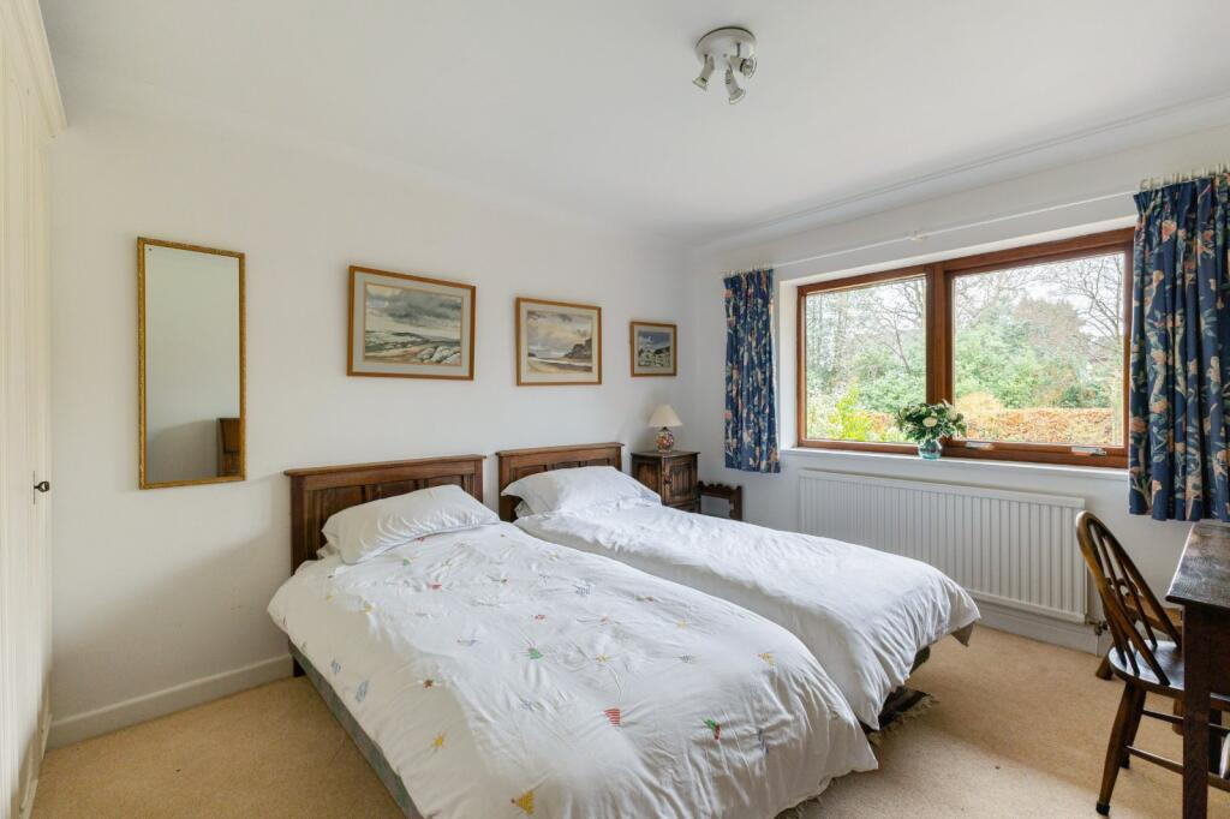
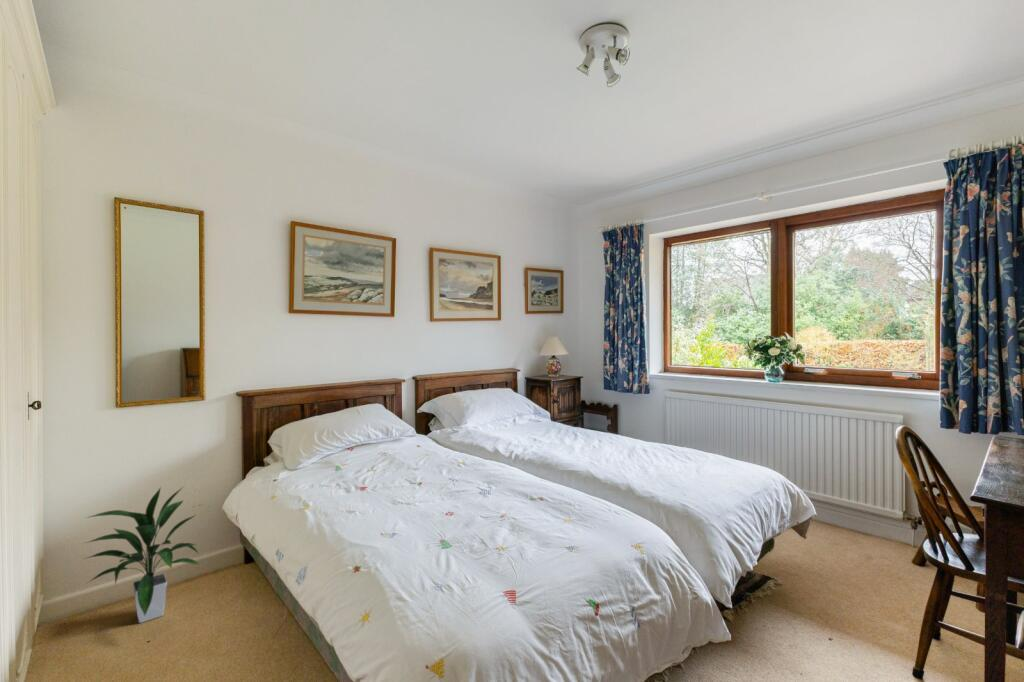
+ indoor plant (147, 554)
